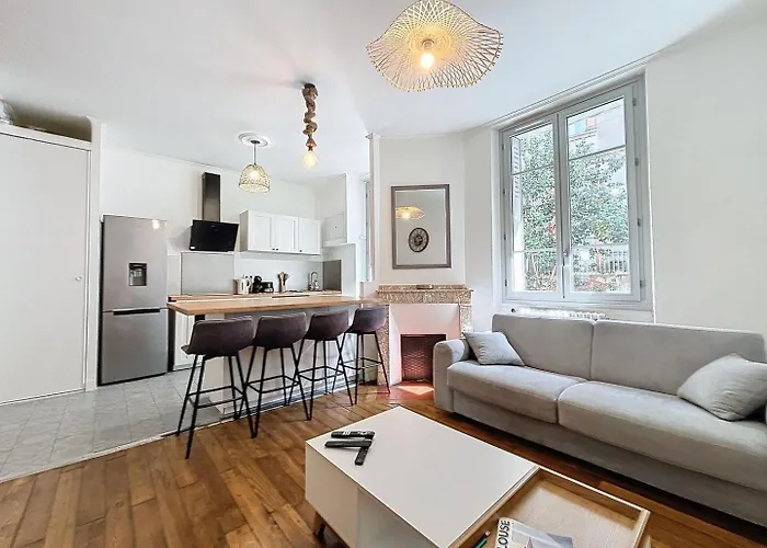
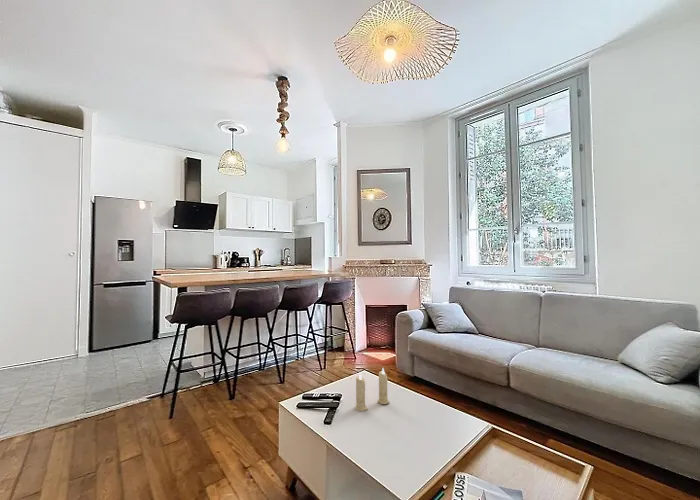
+ candle (379, 387)
